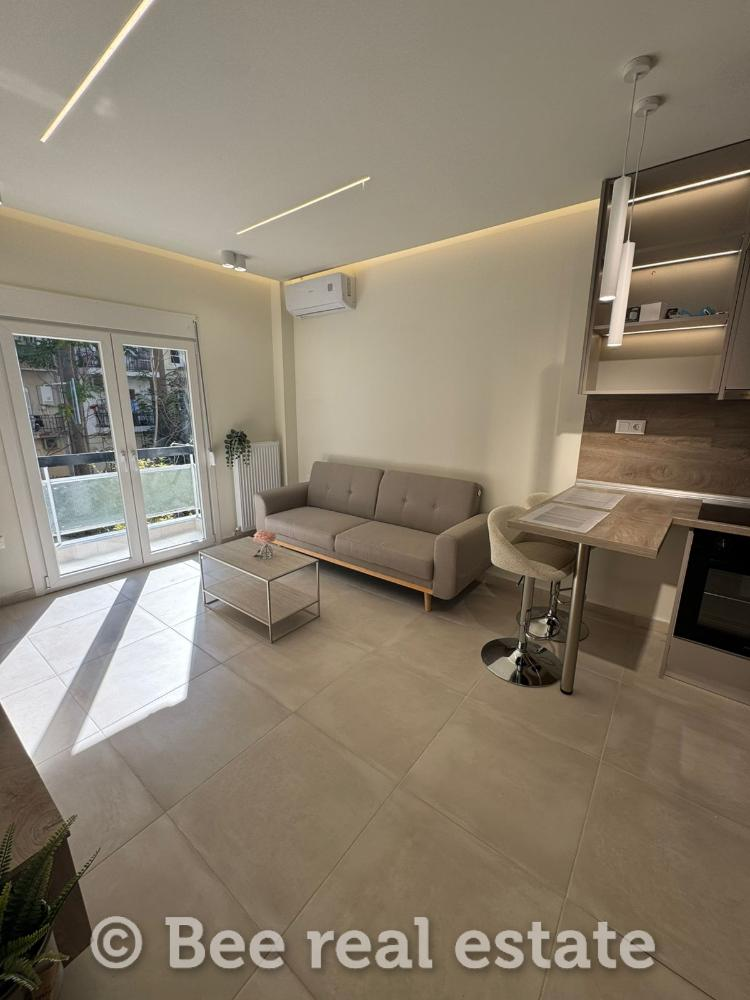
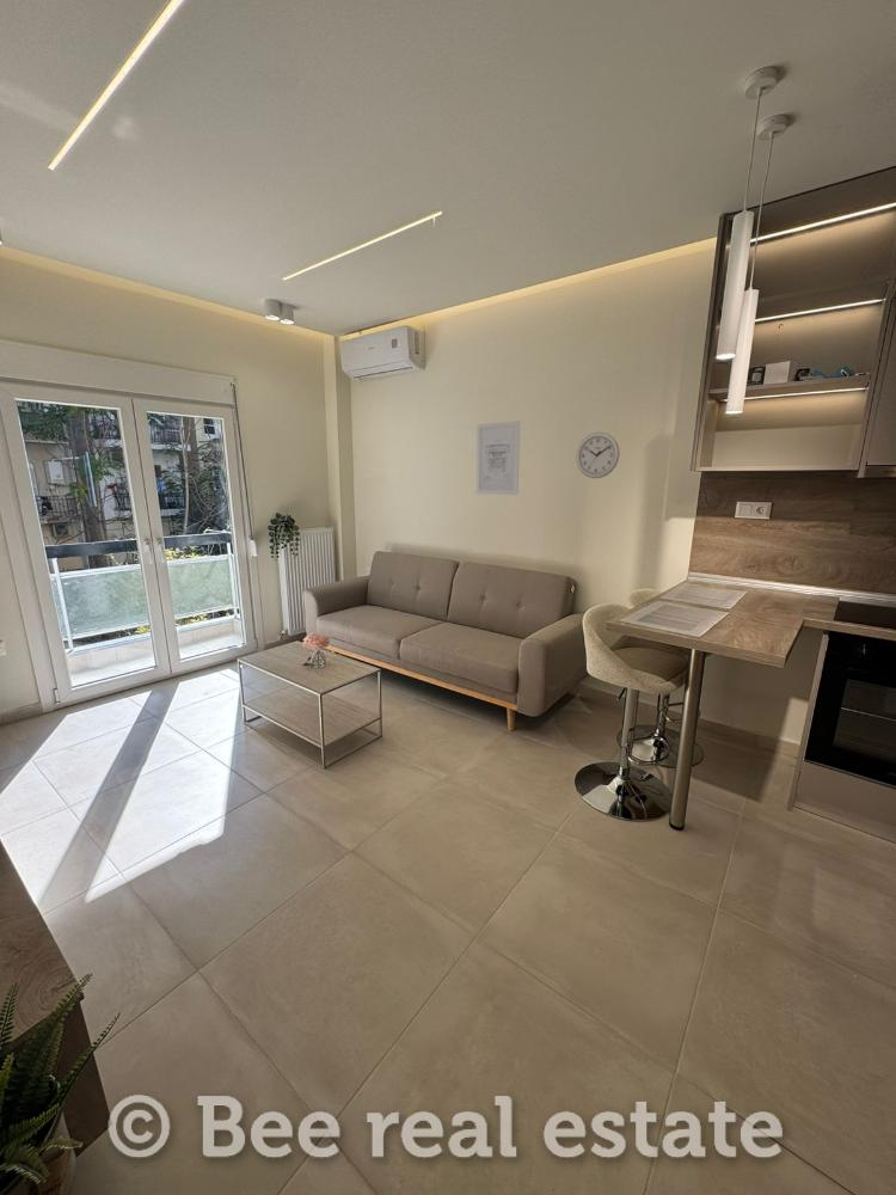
+ wall clock (596, 455)
+ wall art (497, 459)
